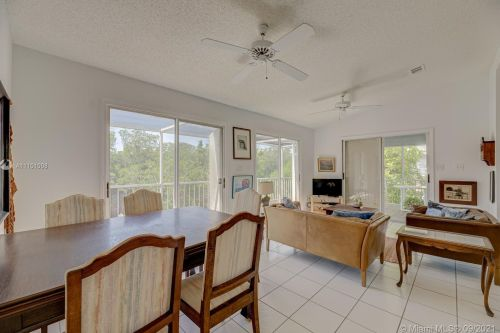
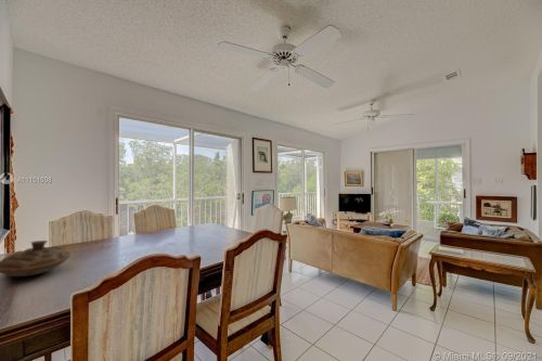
+ decorative bowl (35, 257)
